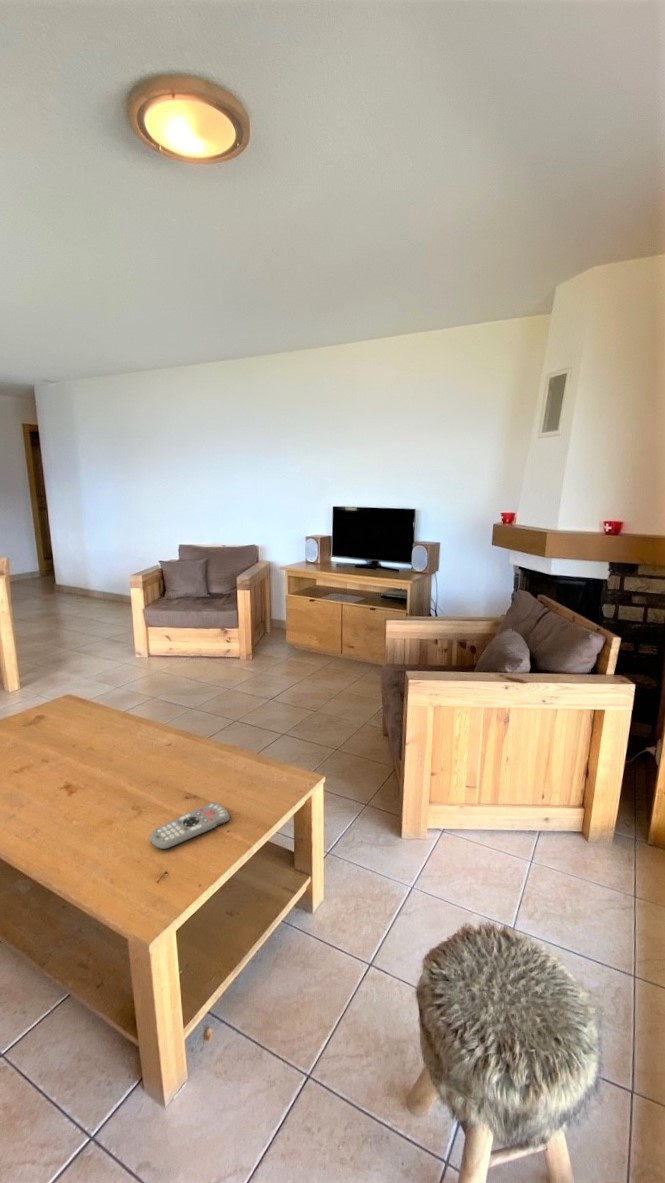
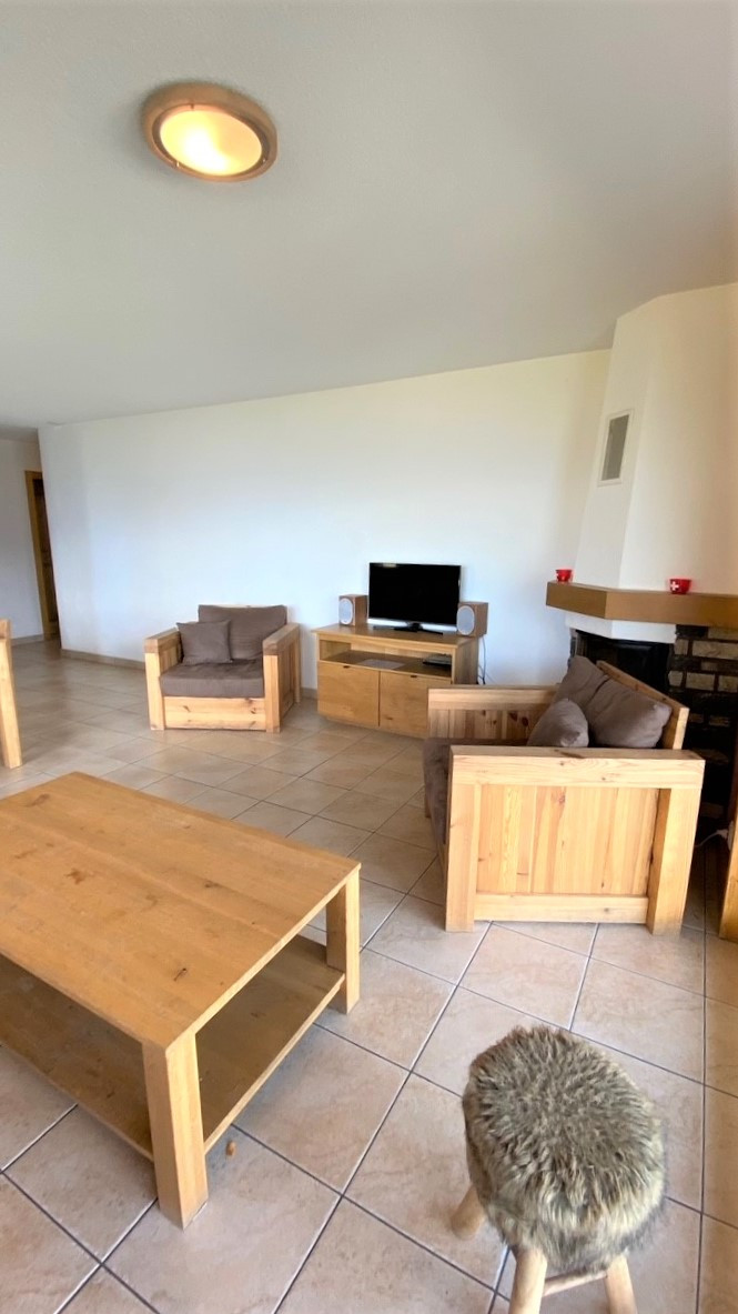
- remote control (190, 825)
